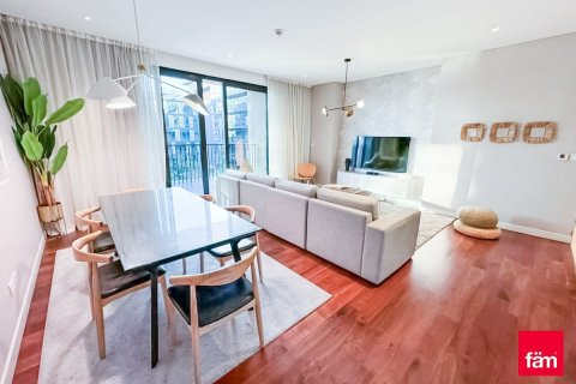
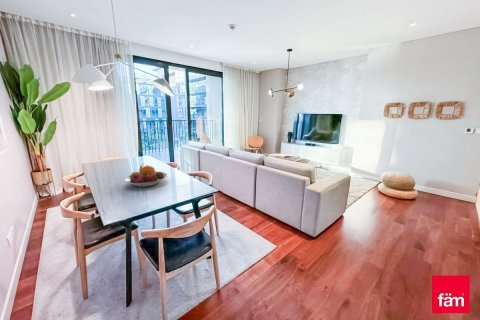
+ fruit bowl (146, 175)
